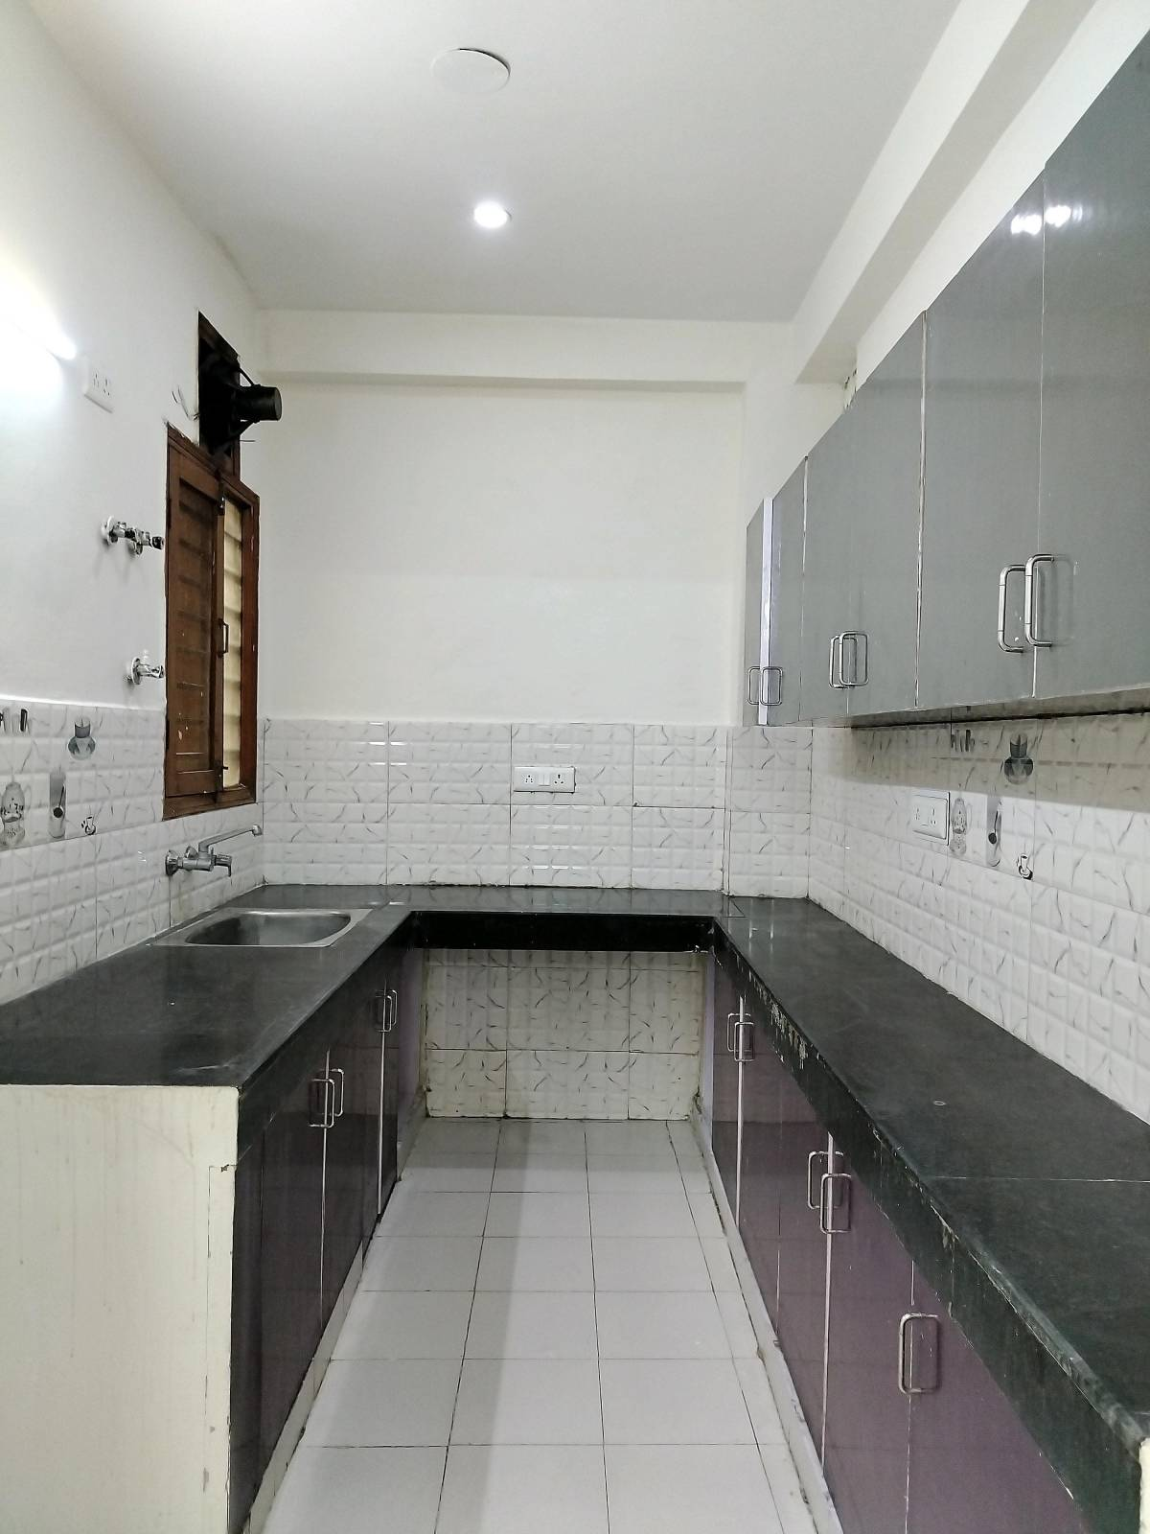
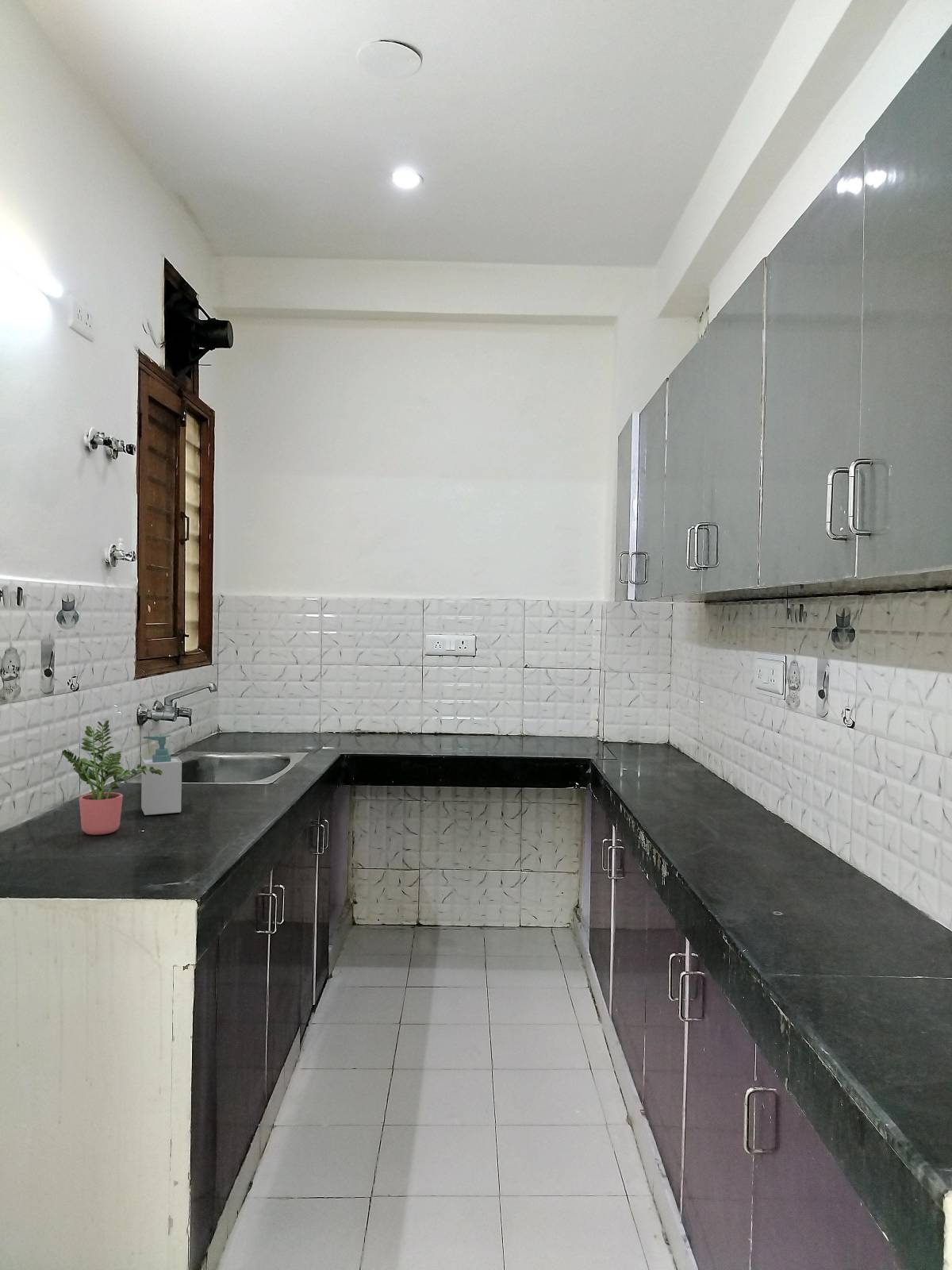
+ potted plant (114, 779)
+ soap bottle (161, 774)
